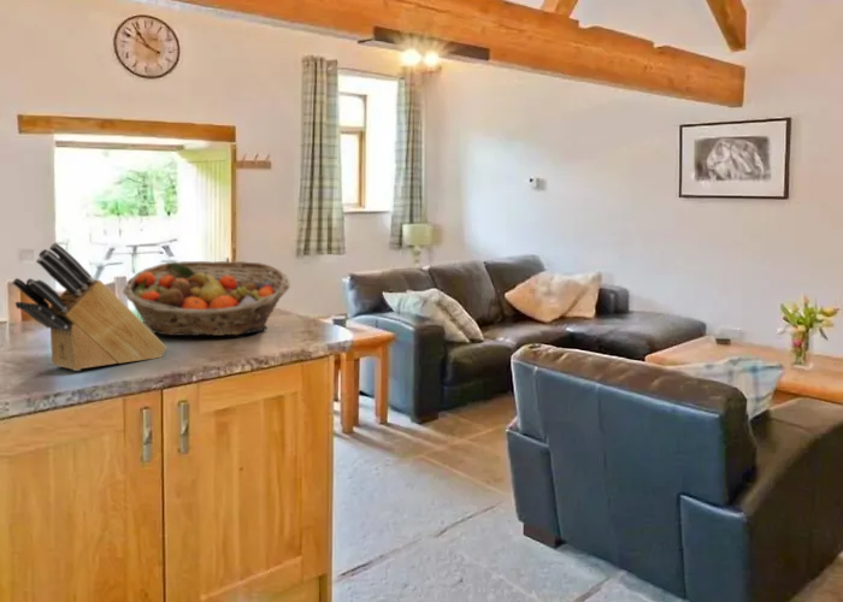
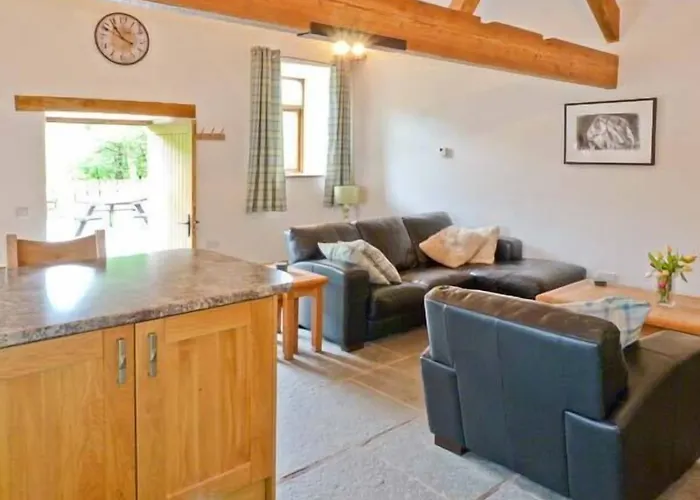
- fruit basket (208, 296)
- knife block (93, 303)
